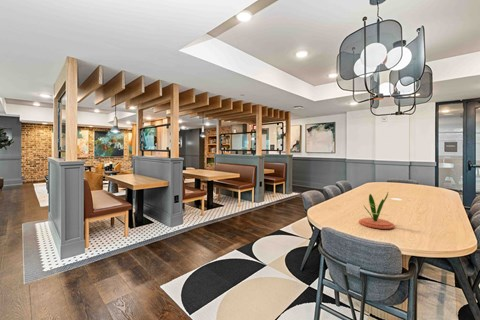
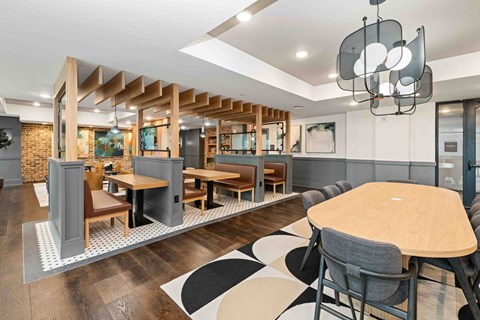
- plant (375, 207)
